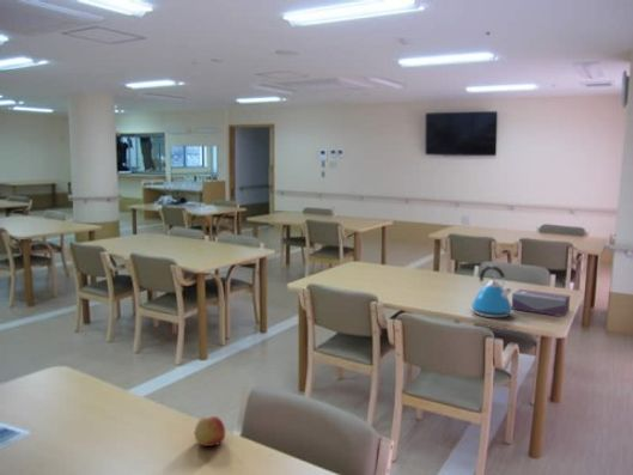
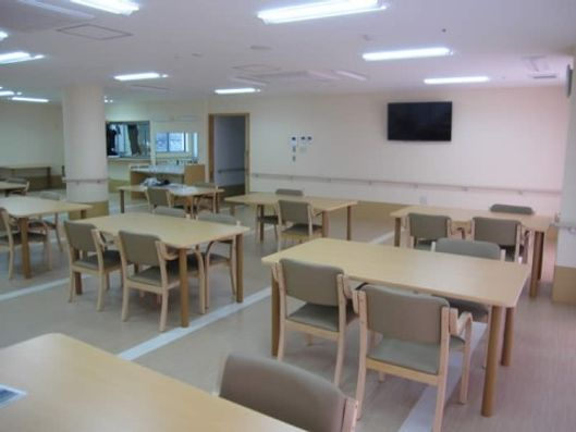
- tissue box (540, 302)
- kettle (491, 288)
- apple (209, 430)
